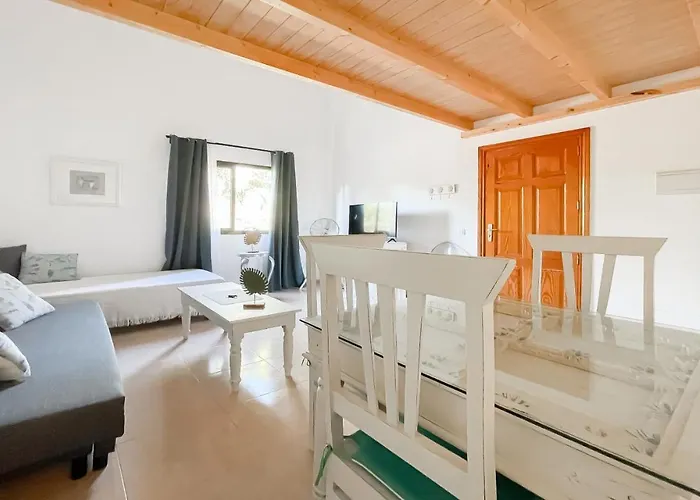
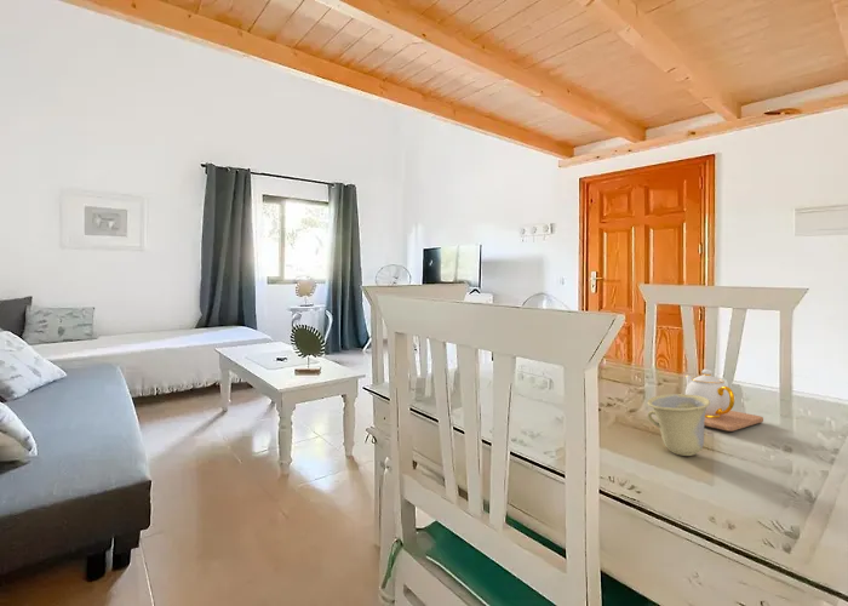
+ teapot (710, 393)
+ cup (677, 424)
